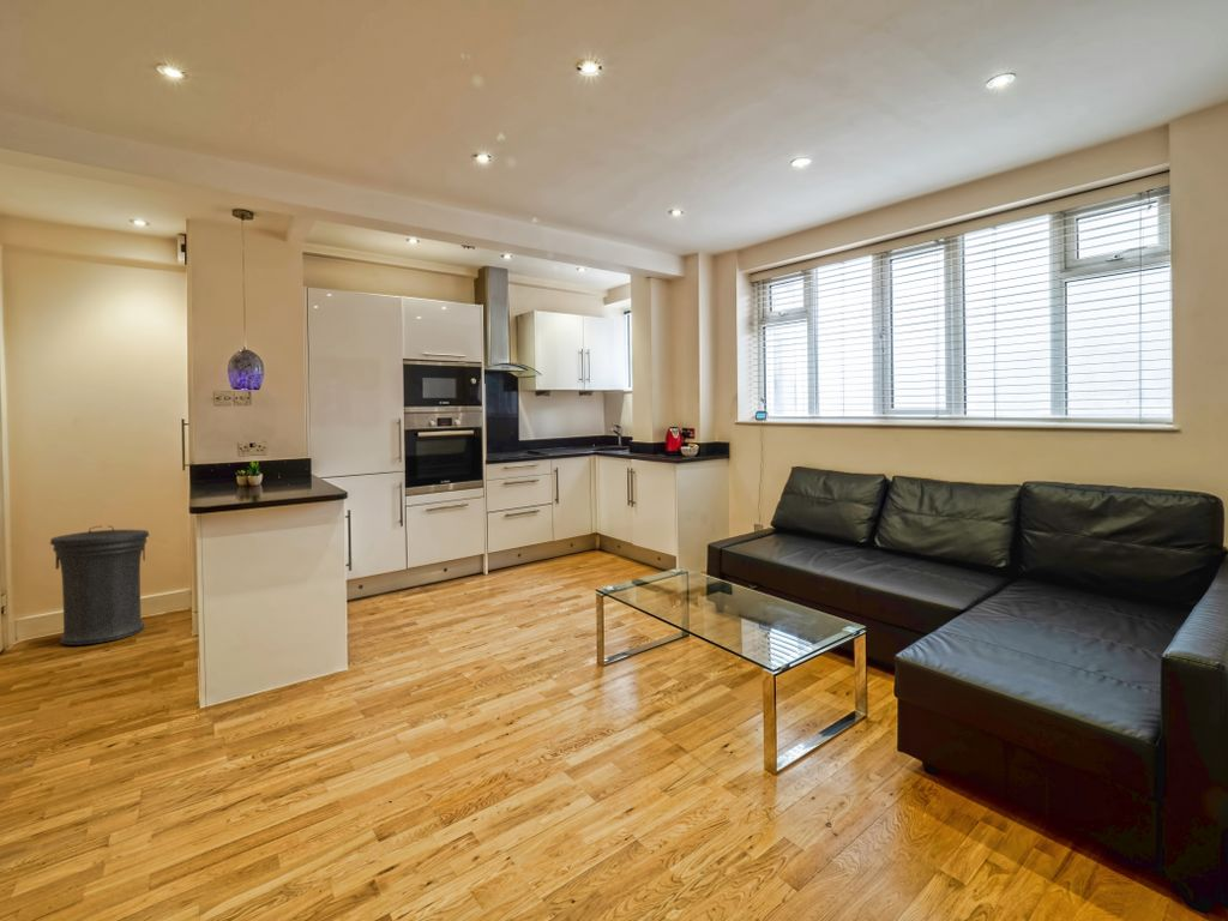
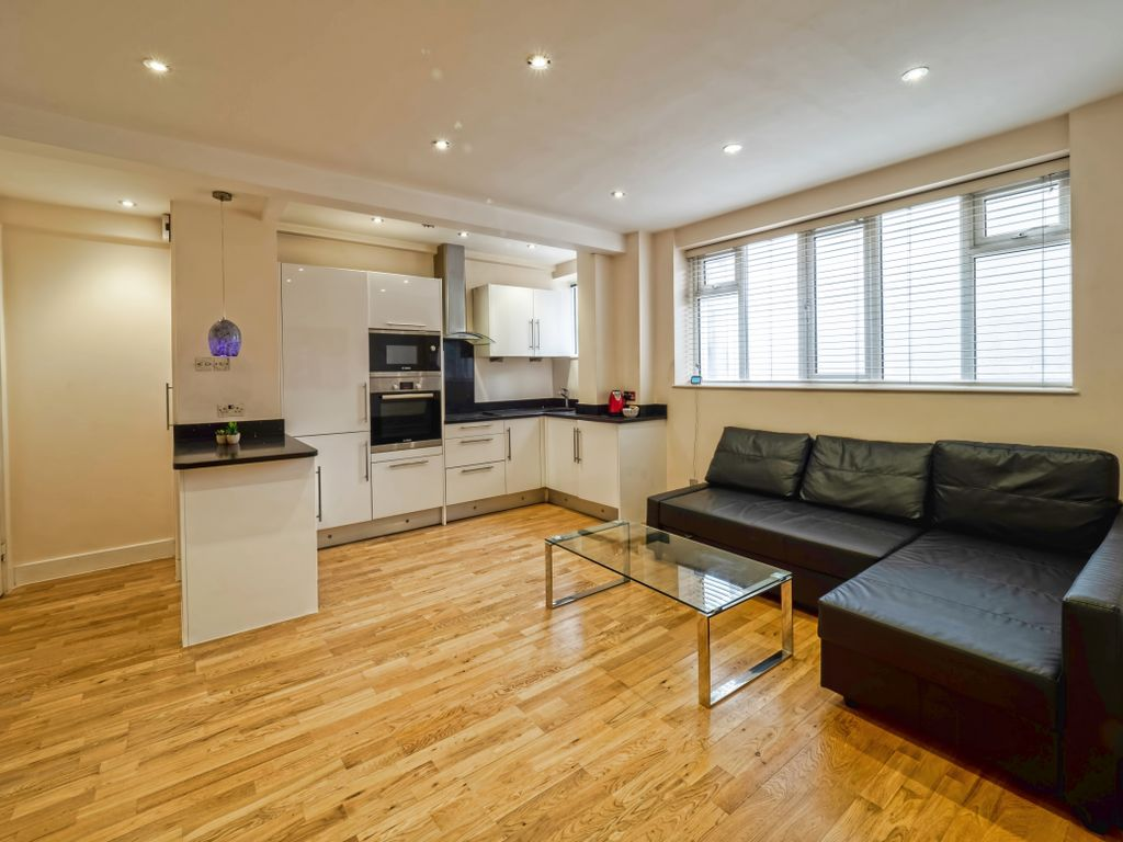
- trash can (102, 579)
